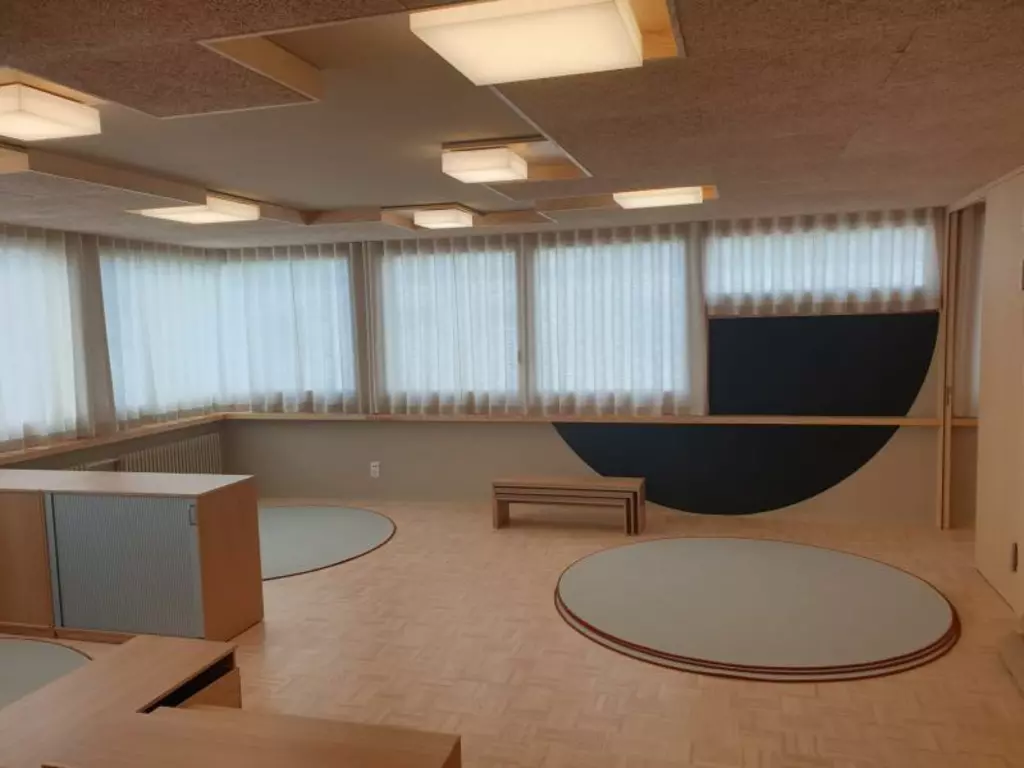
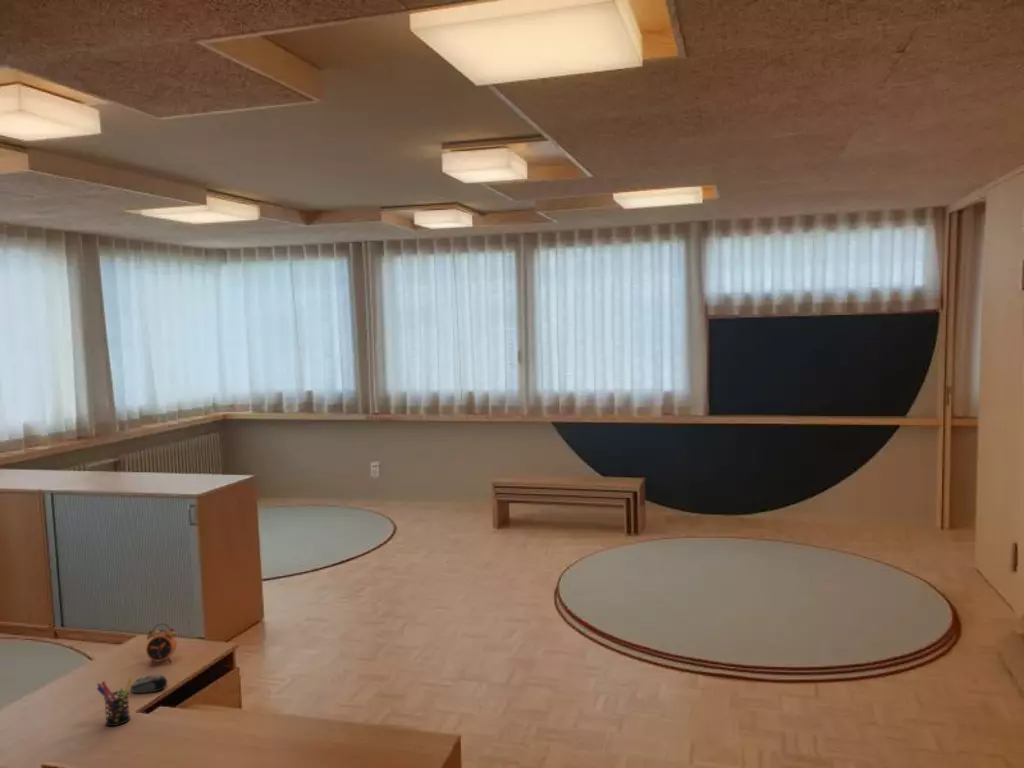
+ computer mouse (149, 682)
+ pen holder (116, 700)
+ alarm clock (161, 643)
